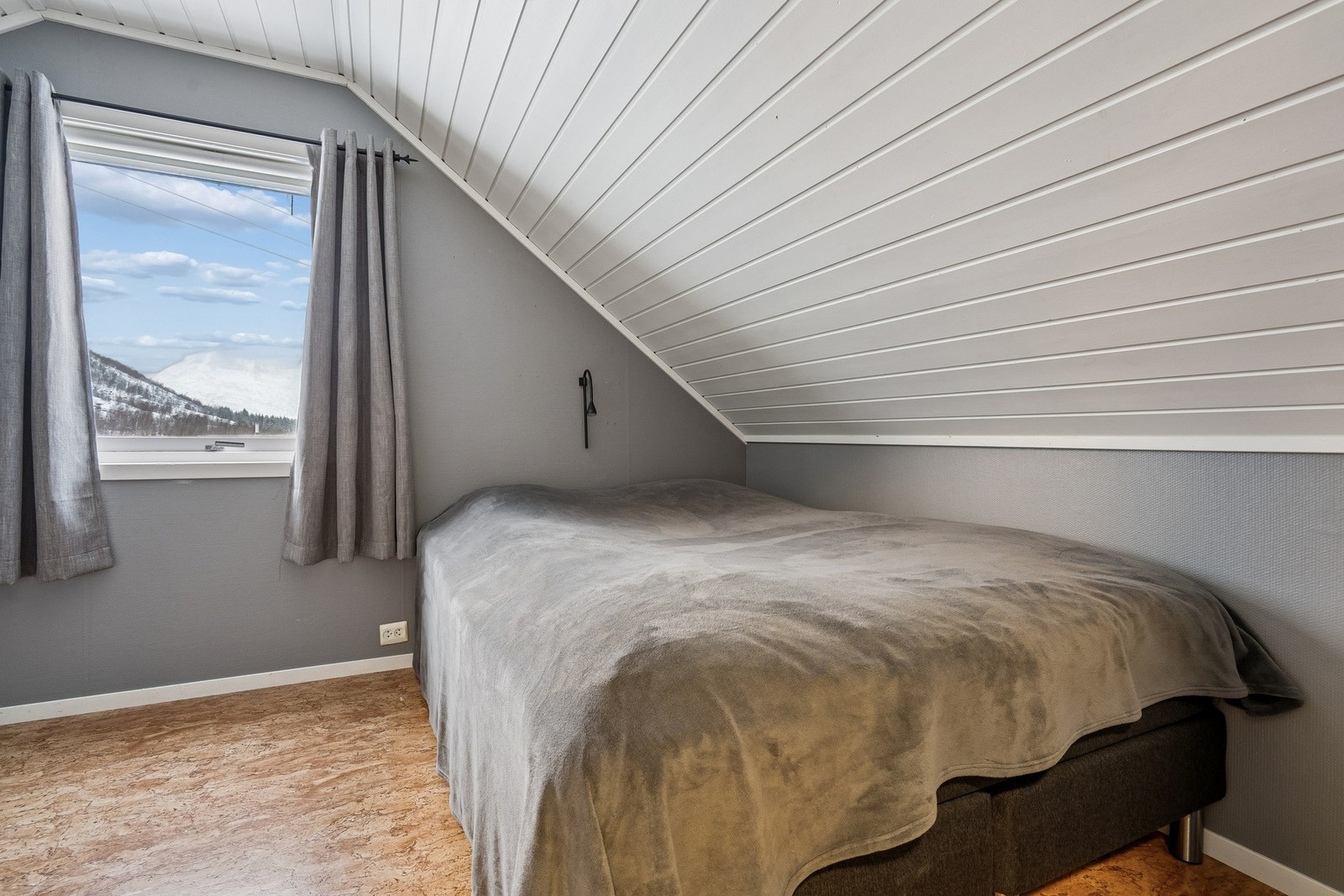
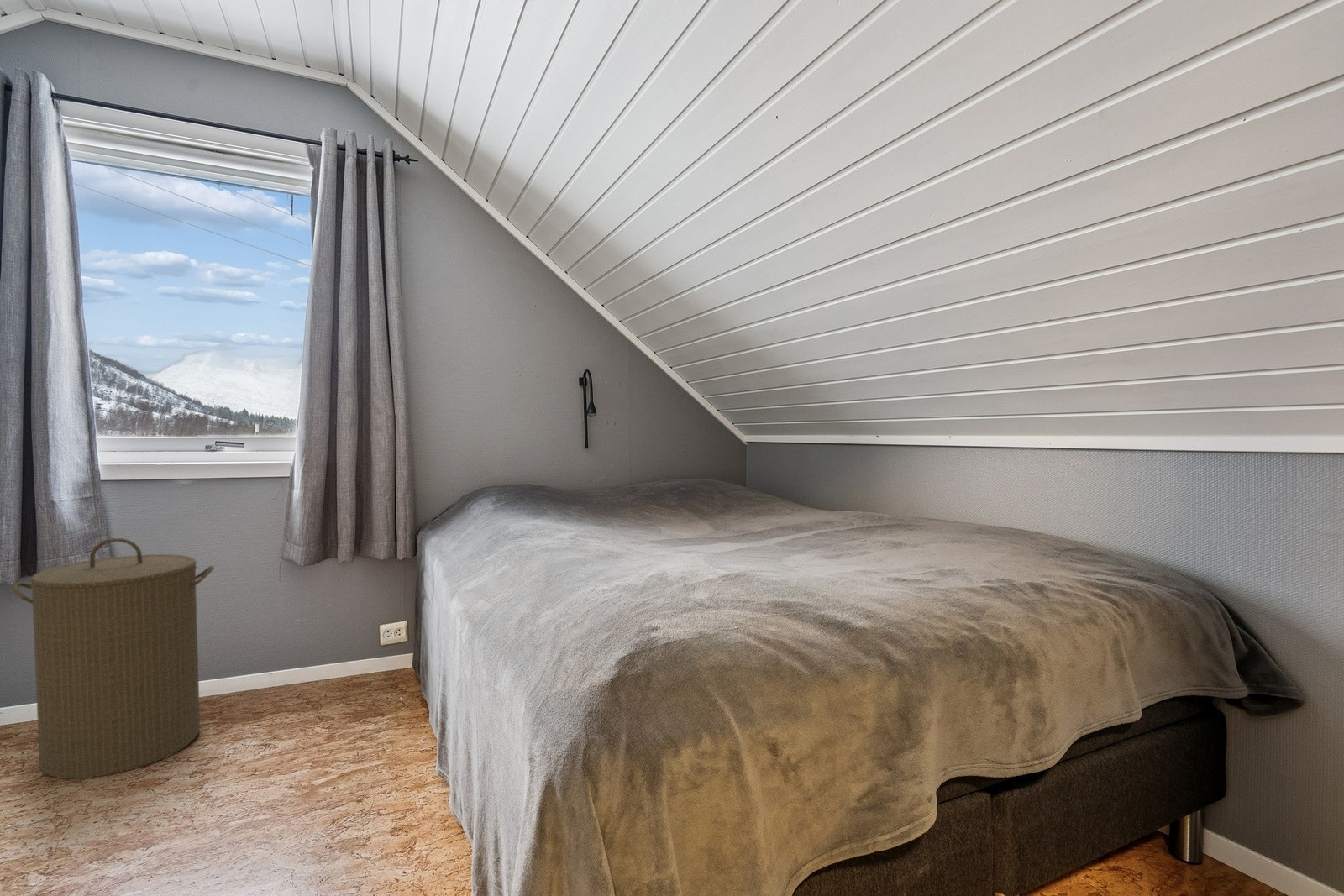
+ laundry hamper (121, 643)
